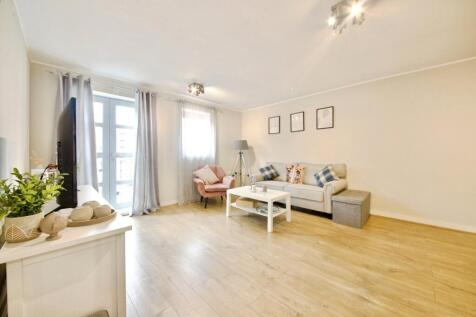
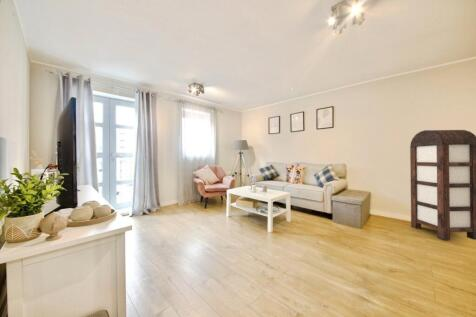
+ bookshelf (442, 181)
